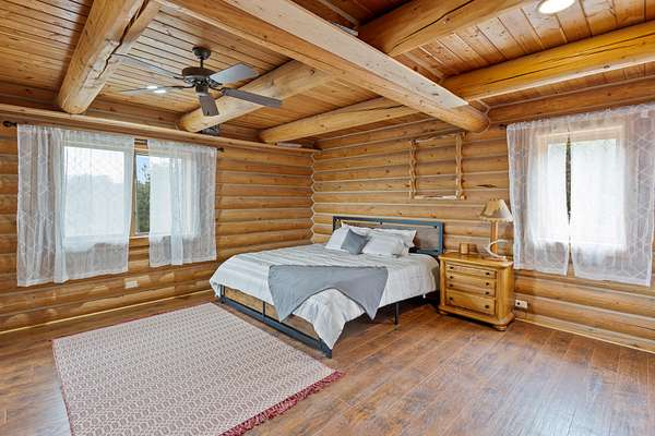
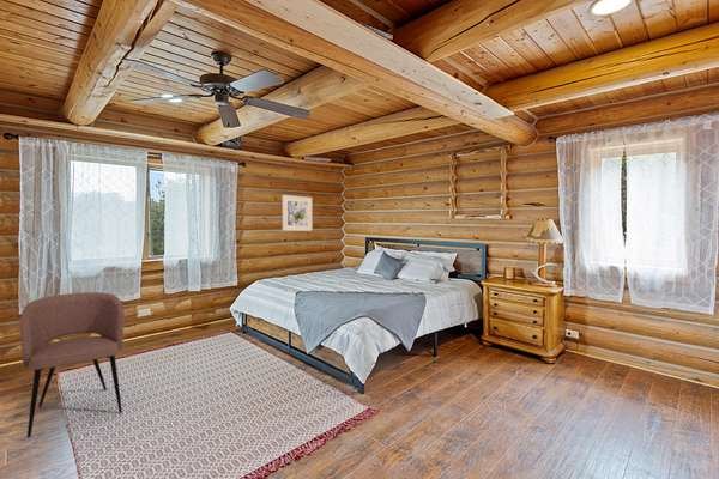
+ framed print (297, 213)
+ armchair (75, 354)
